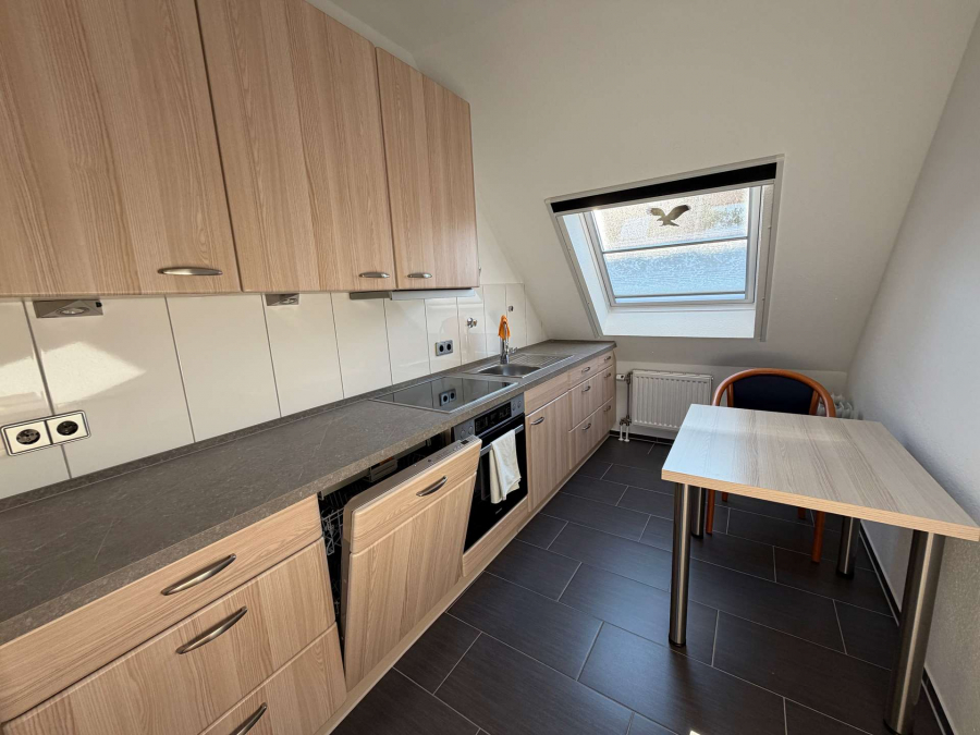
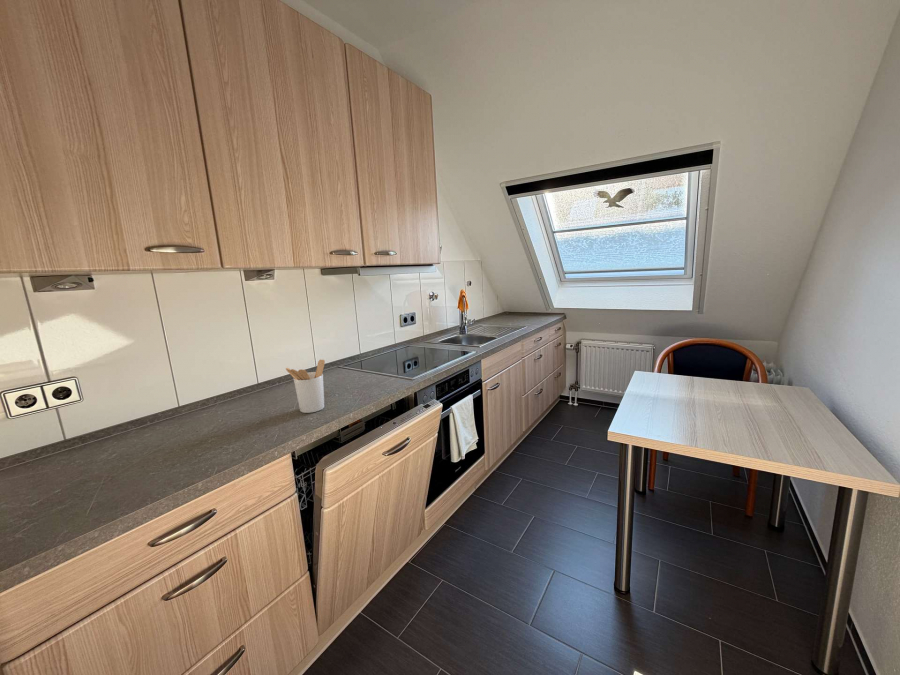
+ utensil holder (306, 386)
